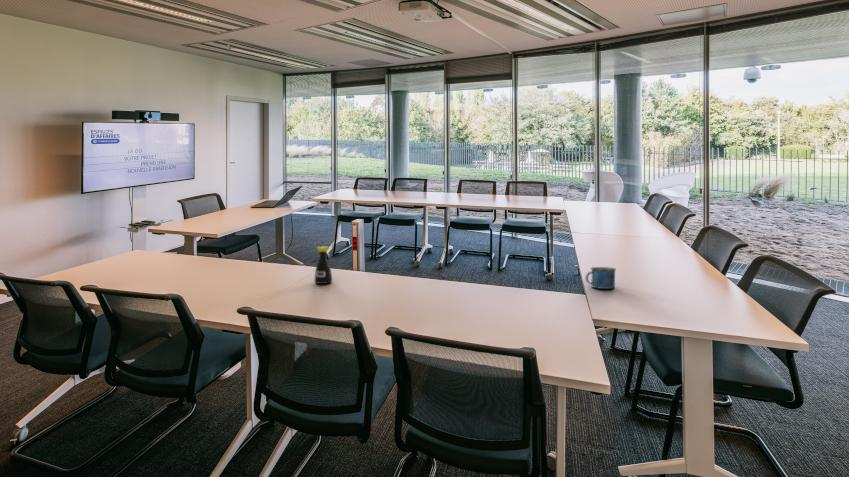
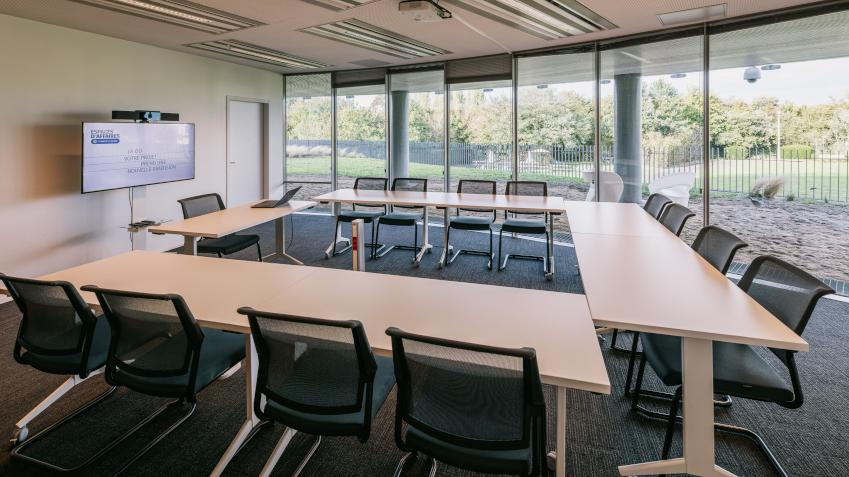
- mug (600, 277)
- bottle (323, 264)
